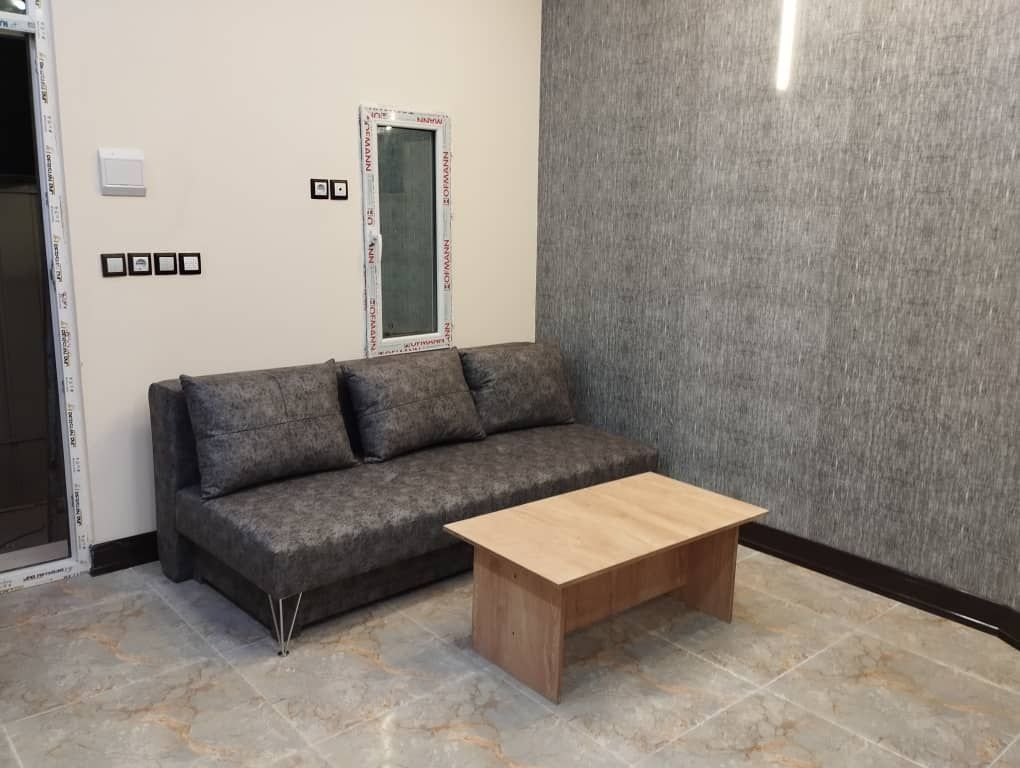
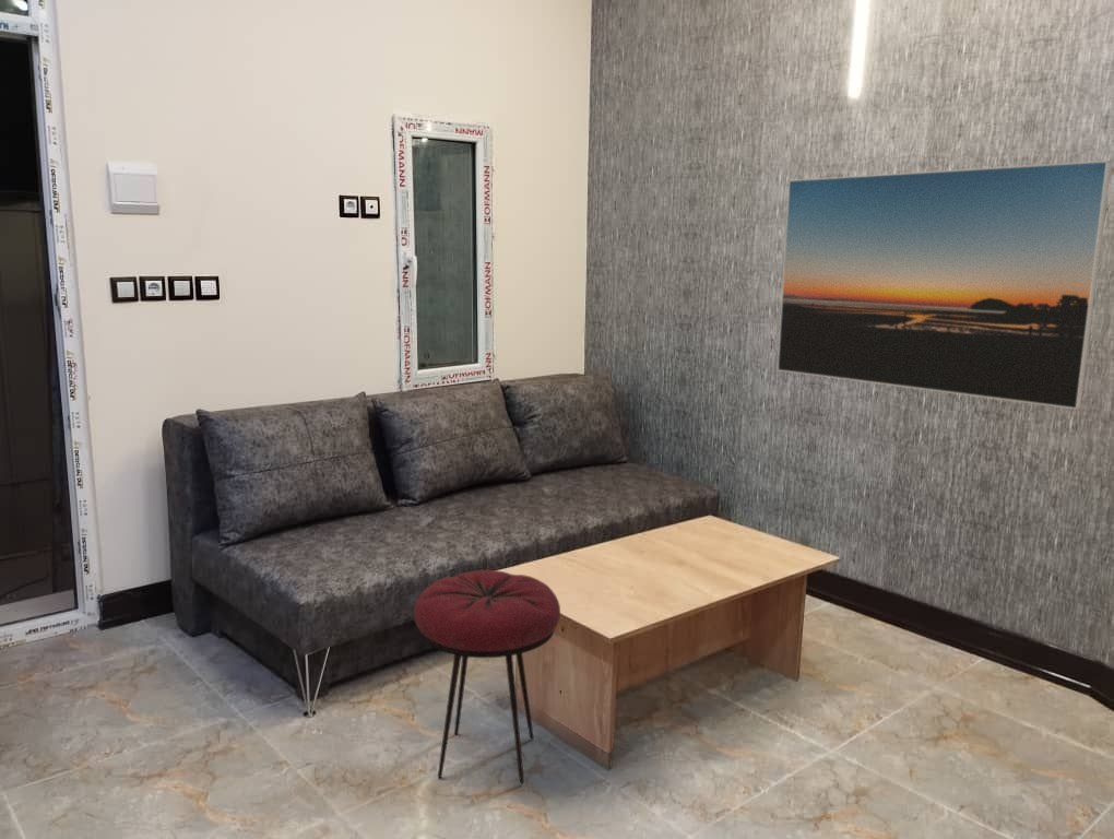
+ stool (487, 657)
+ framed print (919, 282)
